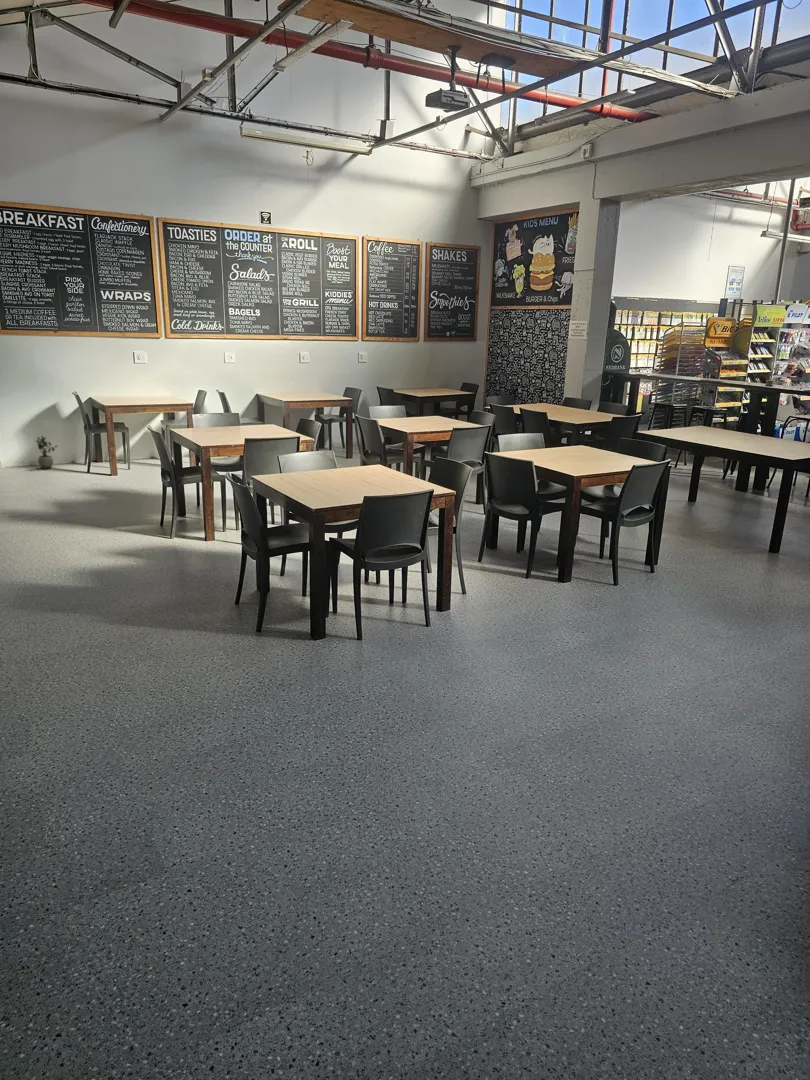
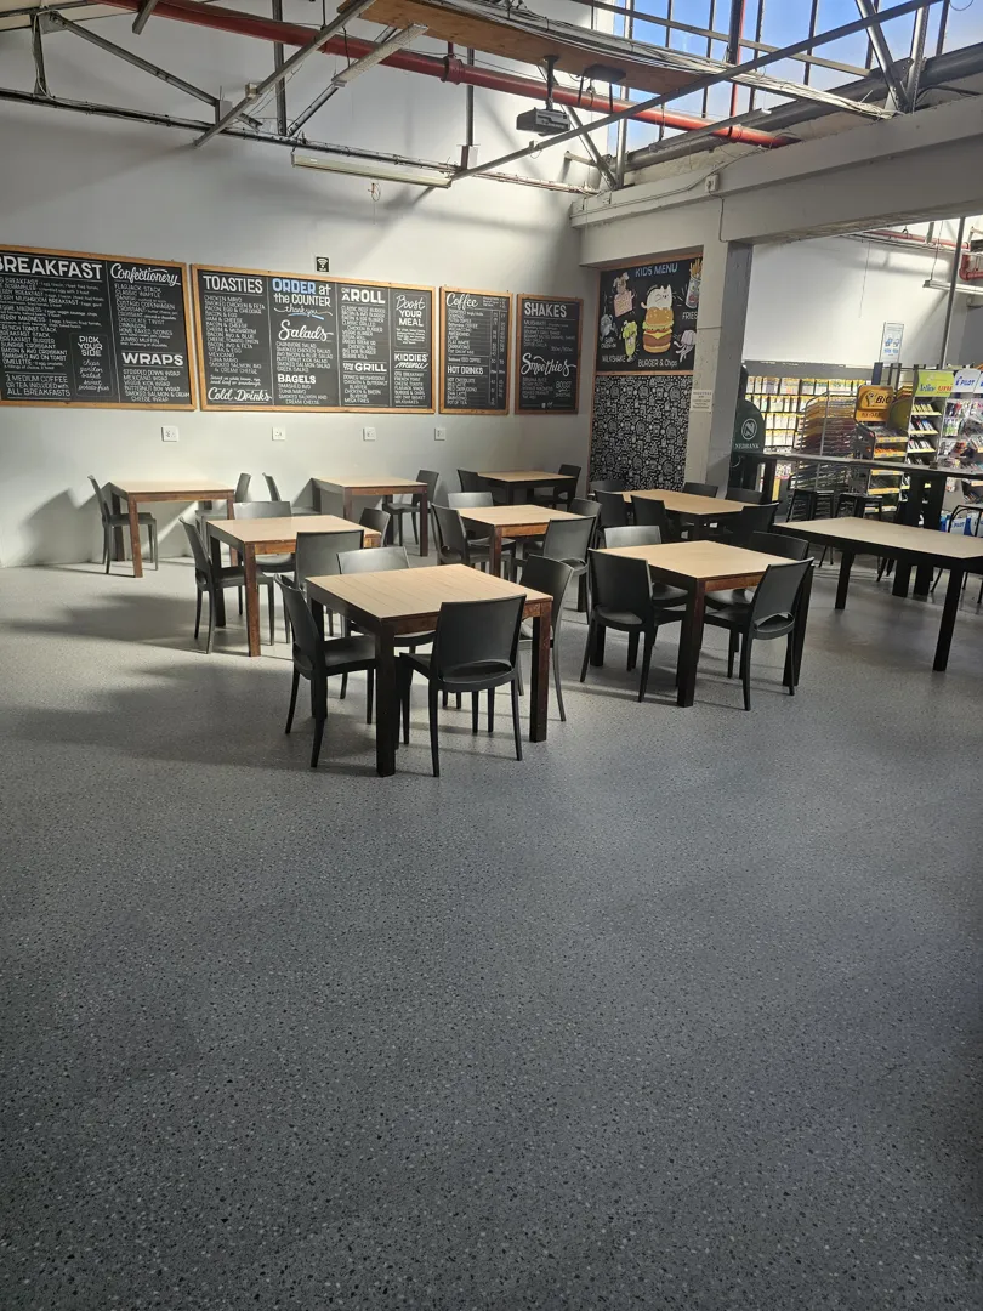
- potted plant (46, 451)
